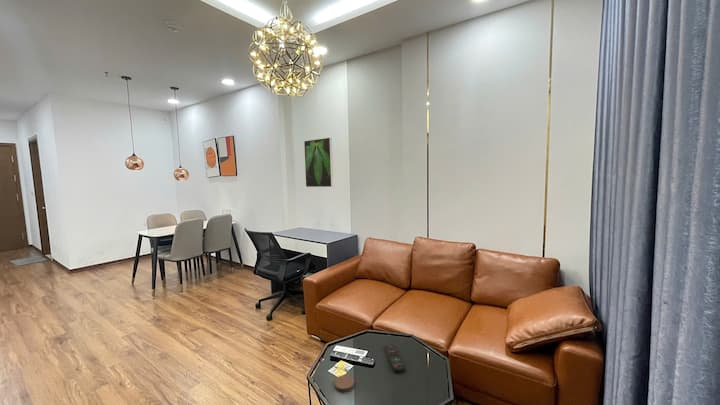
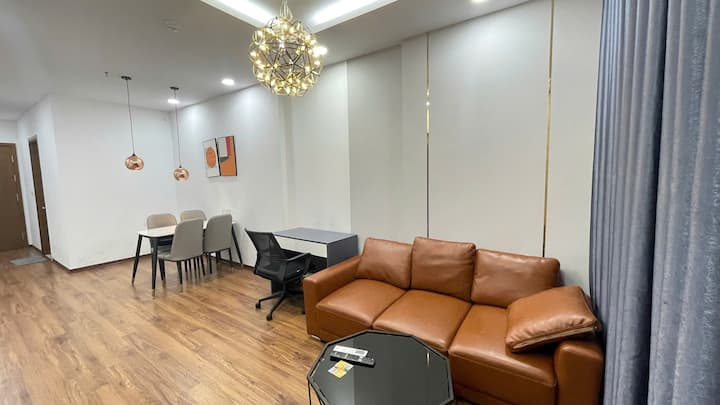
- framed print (318, 163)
- remote control (394, 356)
- coaster (344, 382)
